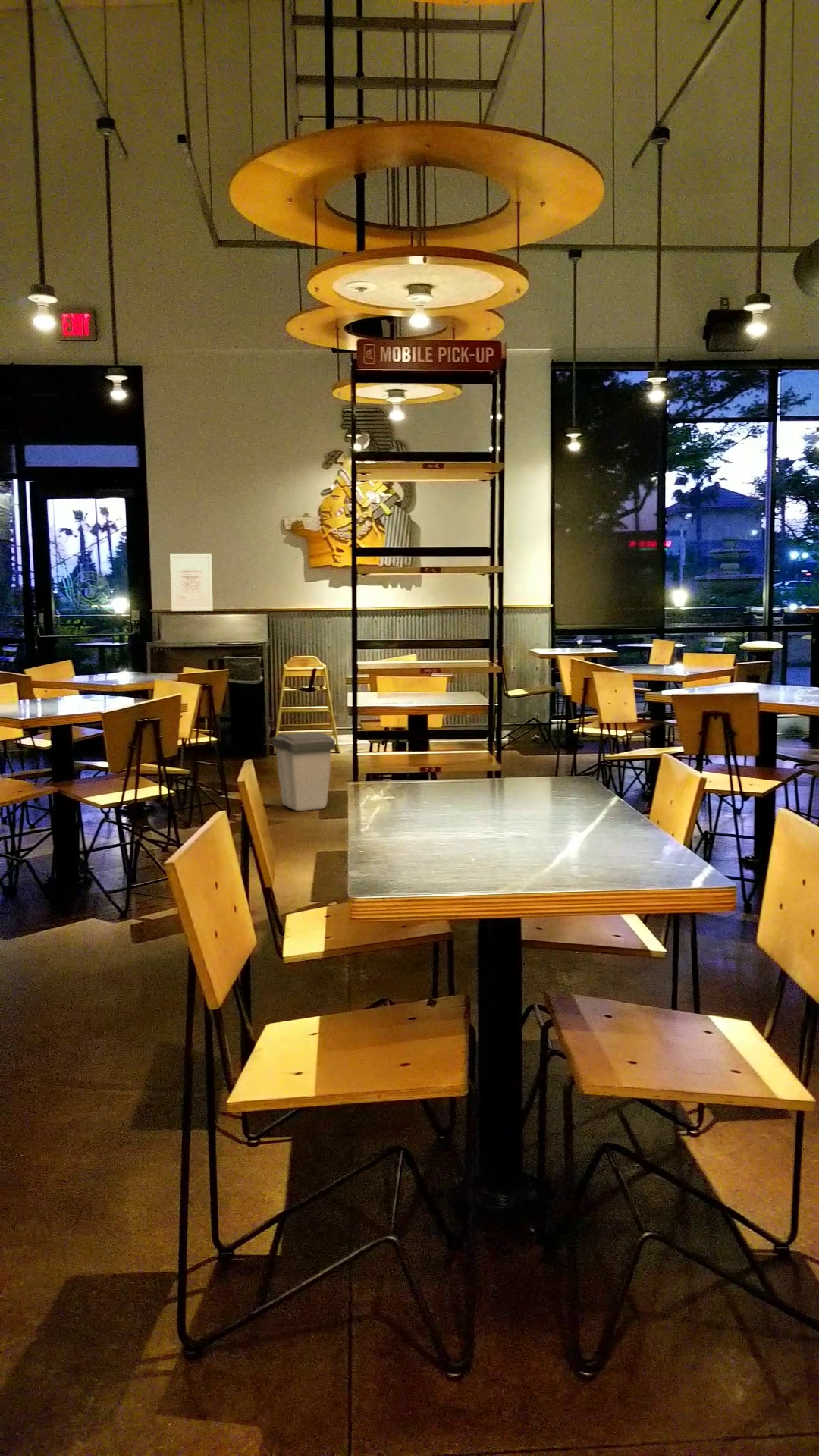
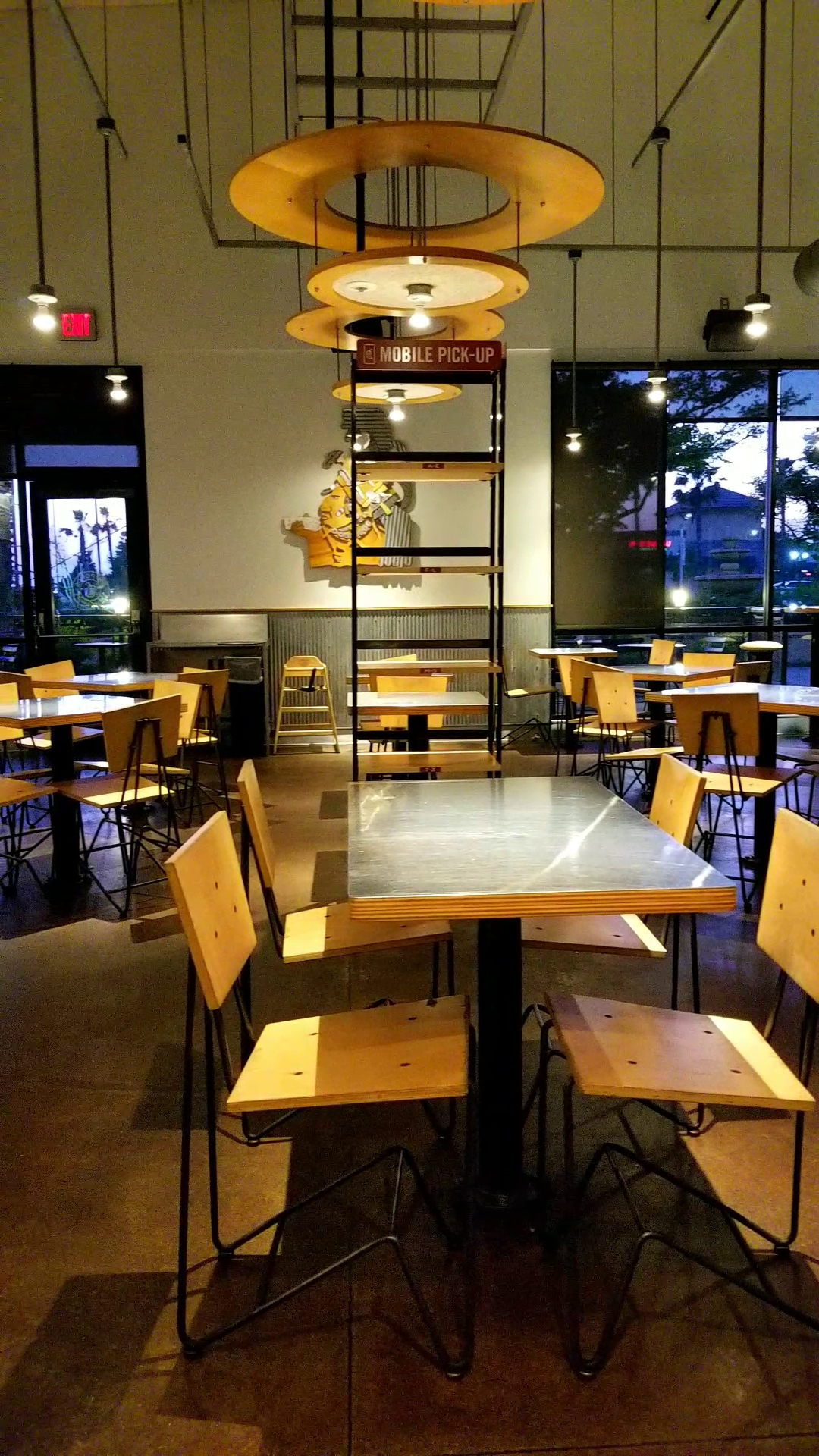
- trash can (302, 770)
- wall art (191, 582)
